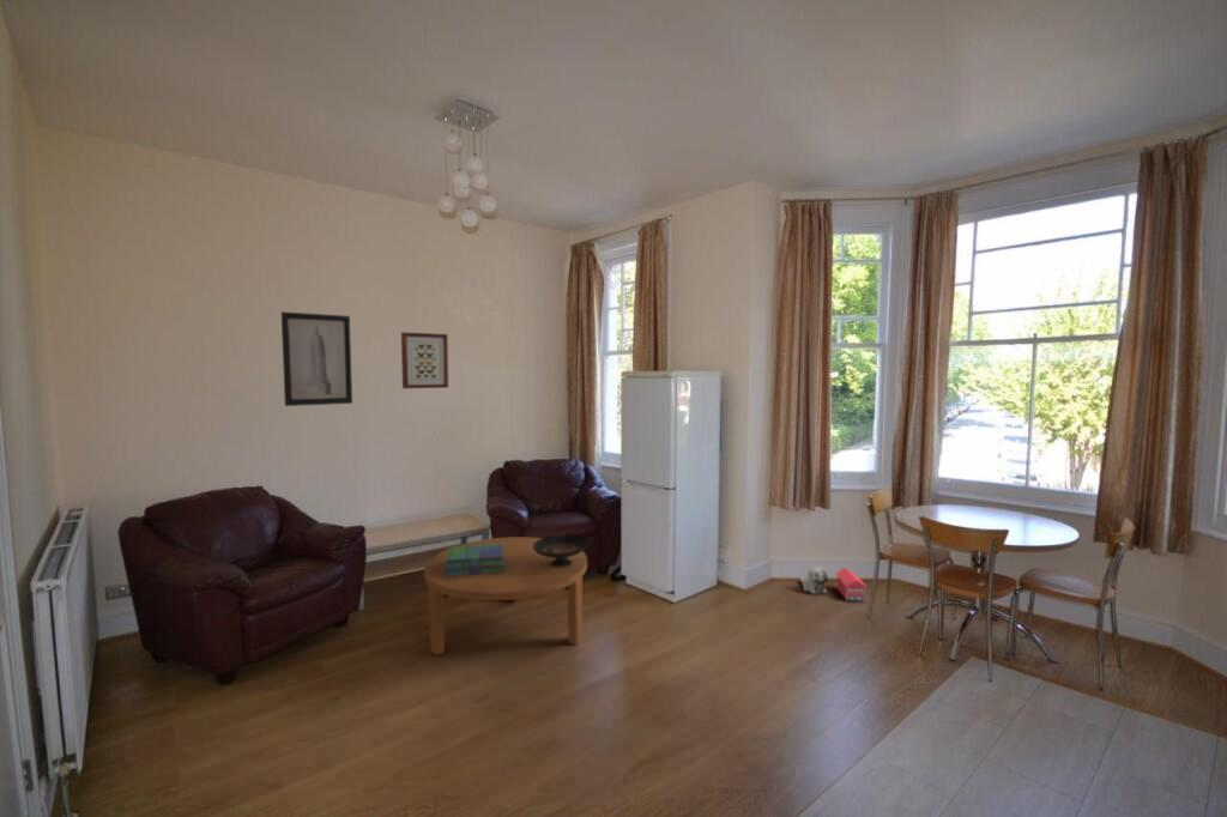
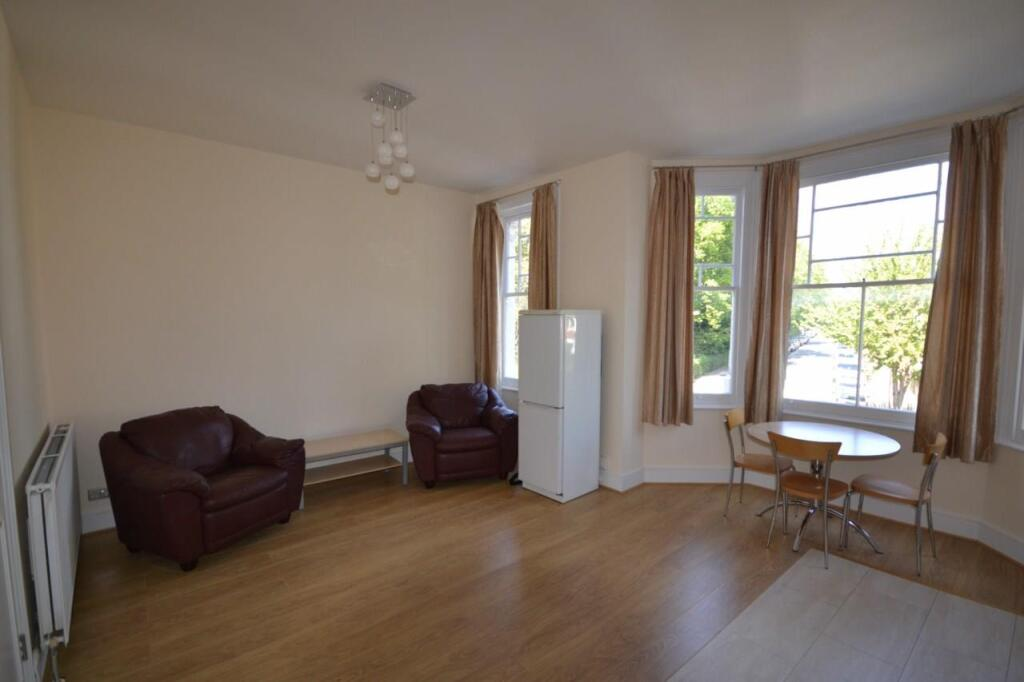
- decorative bowl (561, 552)
- stack of books (475, 558)
- toy house (850, 583)
- coffee table (508, 594)
- plush toy (814, 575)
- wall art (318, 359)
- wall art (425, 361)
